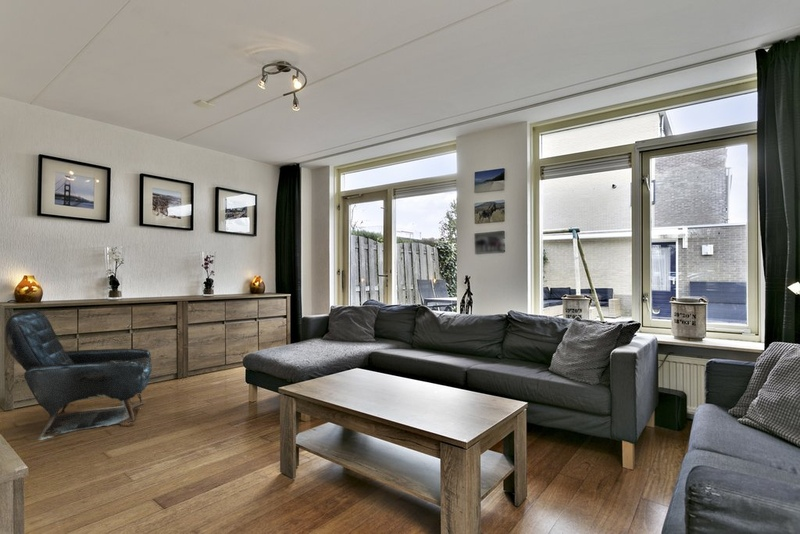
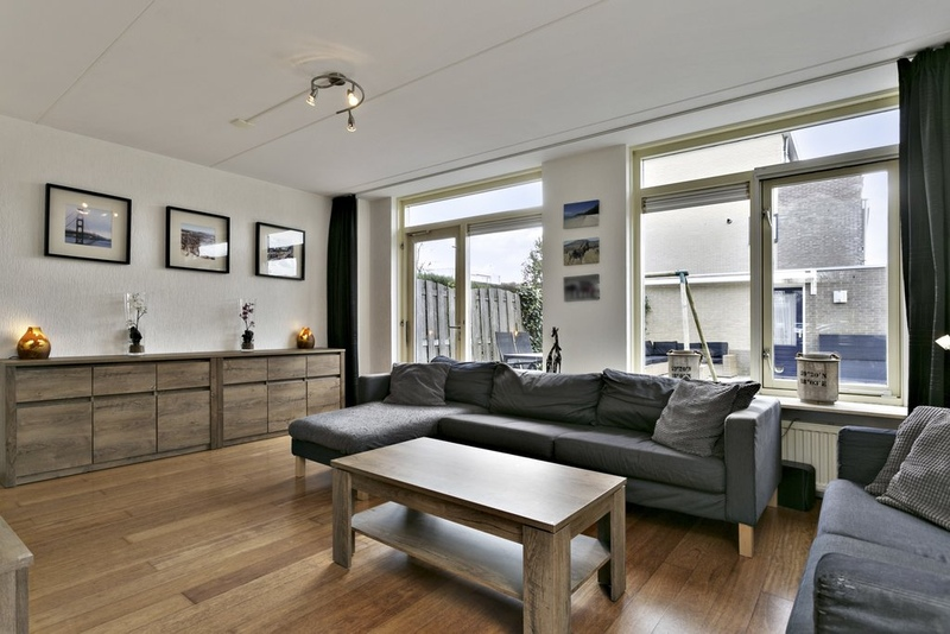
- armchair (93, 363)
